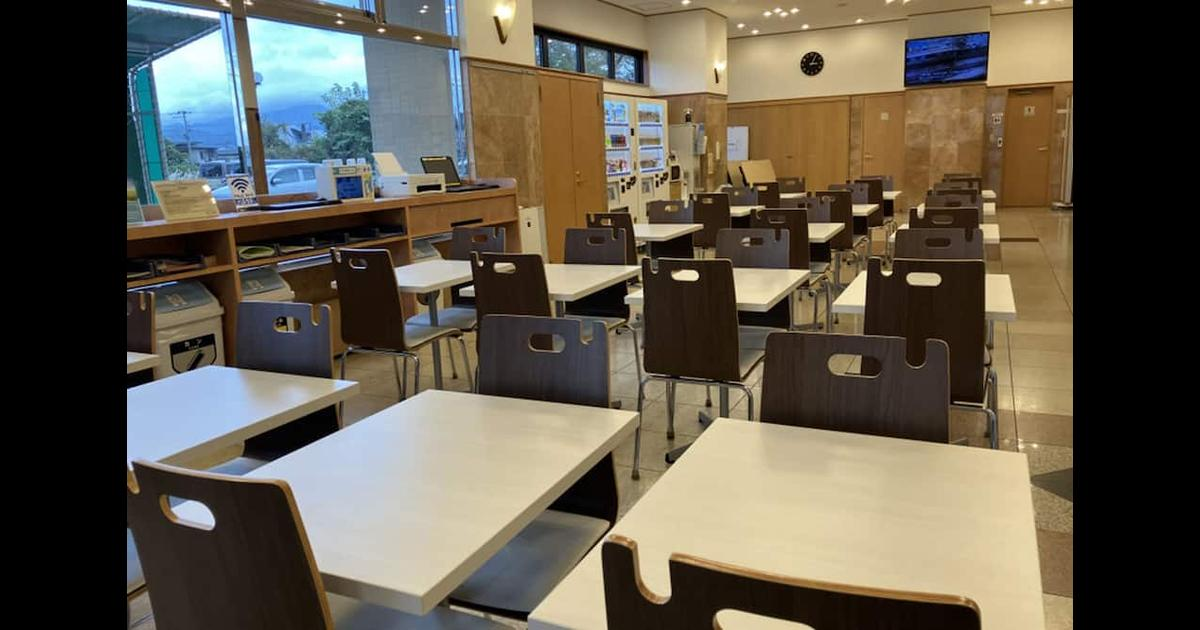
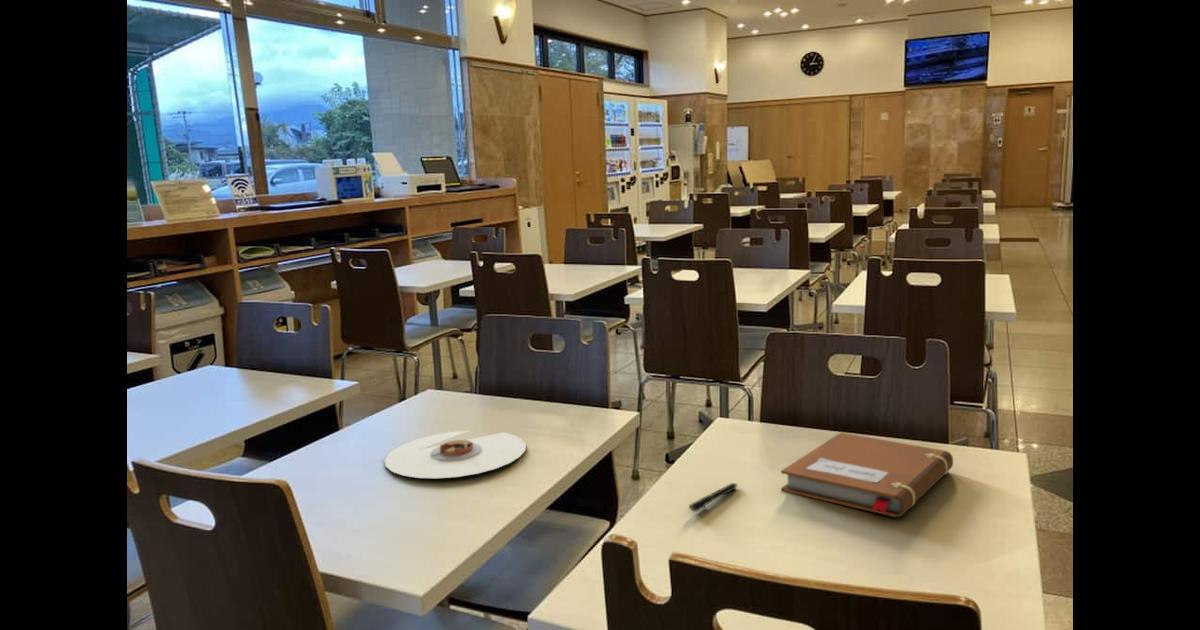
+ notebook (867, 472)
+ plate (455, 446)
+ pen (715, 495)
